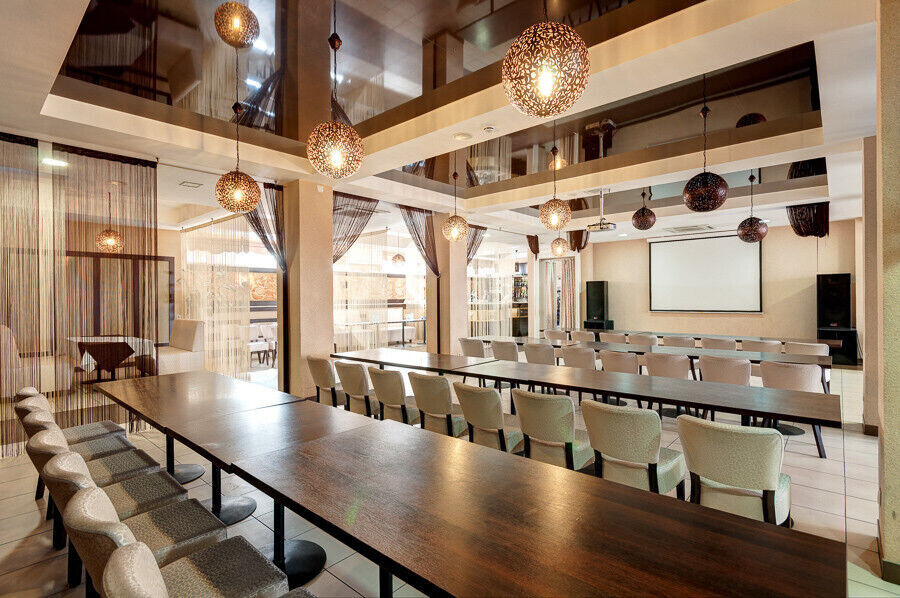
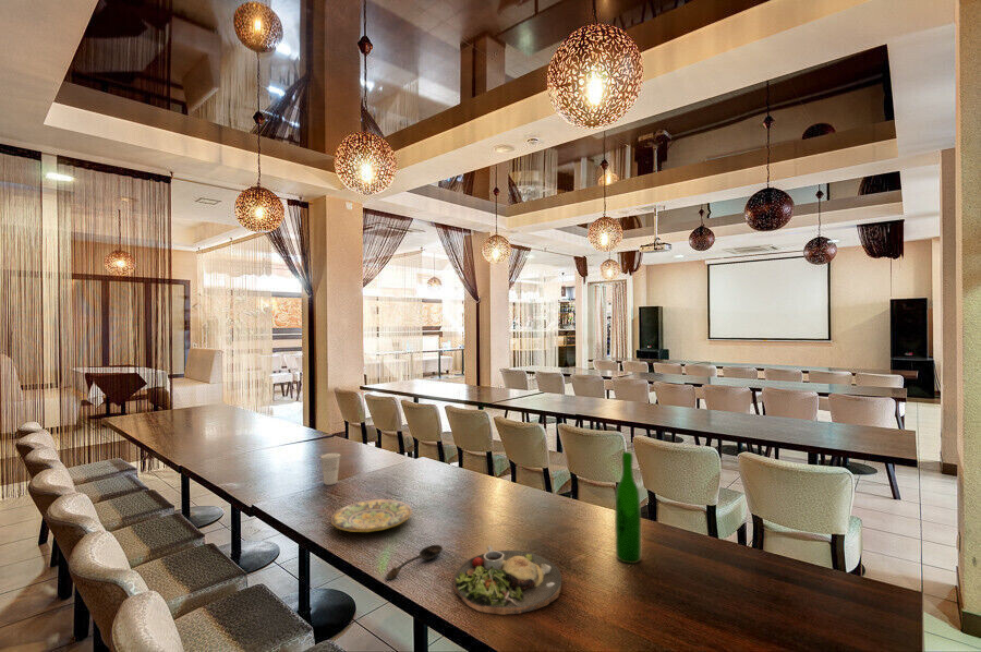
+ dinner plate (507, 570)
+ spoon (414, 559)
+ cup (330, 469)
+ plate (372, 518)
+ wine bottle (628, 505)
